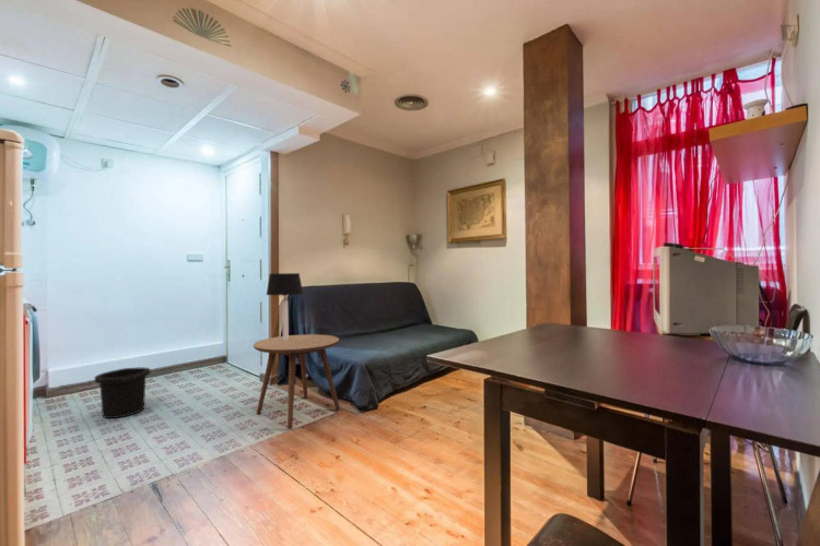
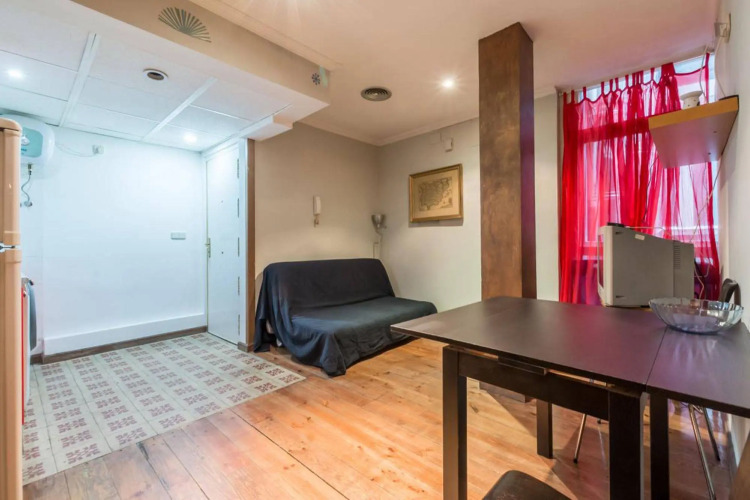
- trash can (124, 392)
- table lamp (284, 306)
- side table (294, 376)
